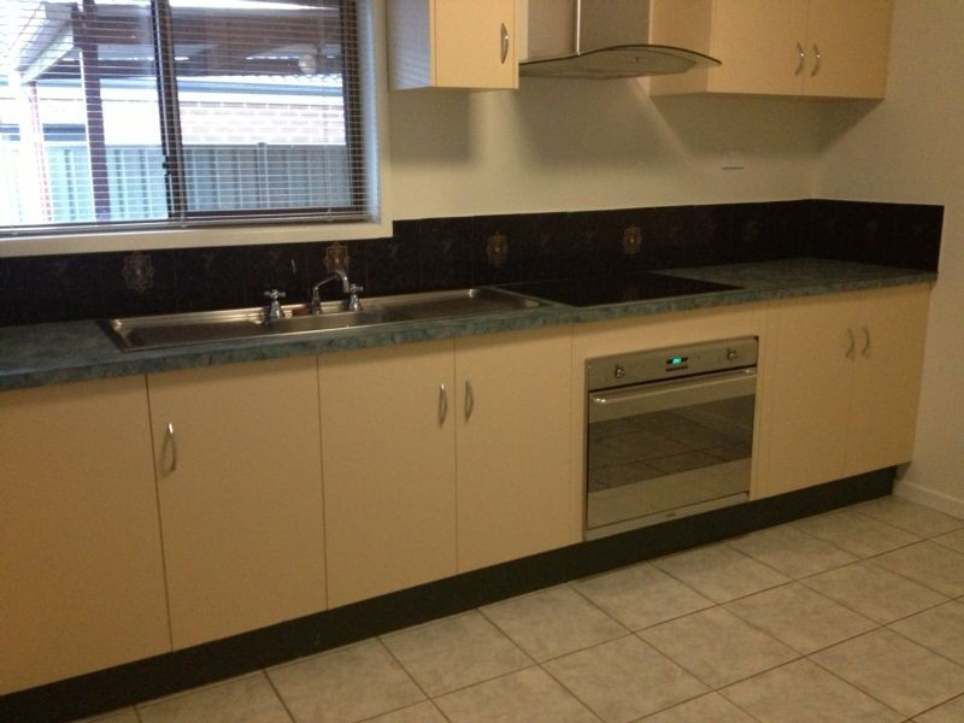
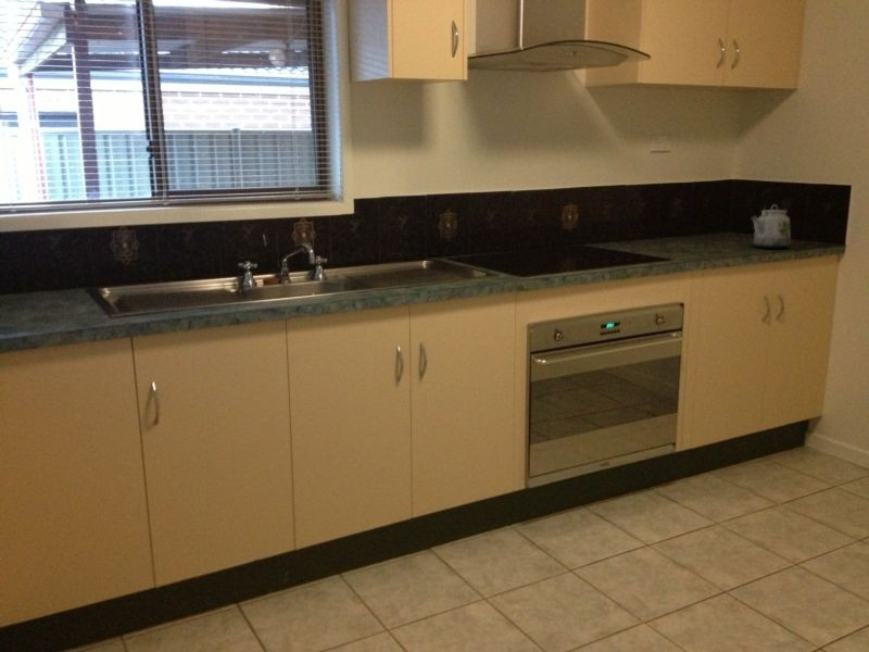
+ kettle (768, 218)
